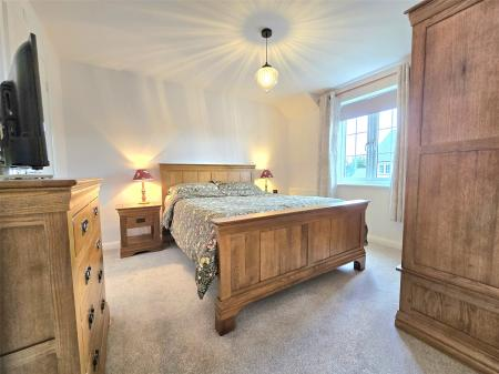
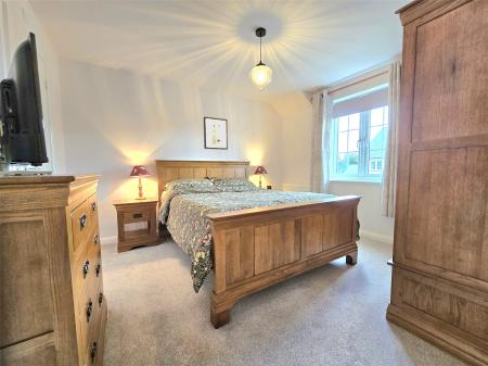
+ wall art (216, 134)
